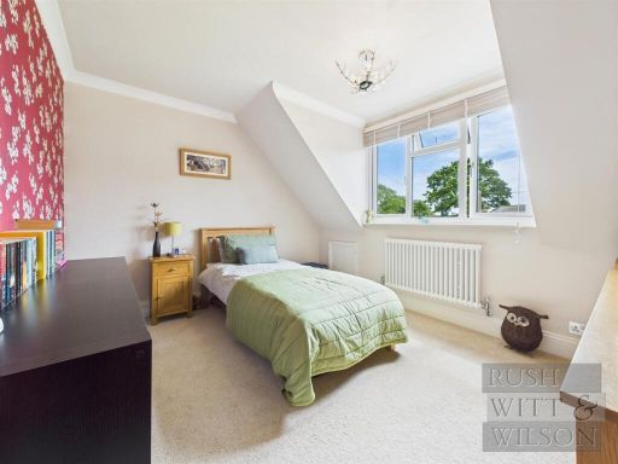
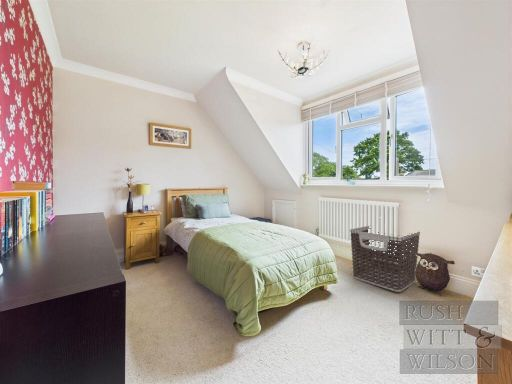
+ clothes hamper (383, 254)
